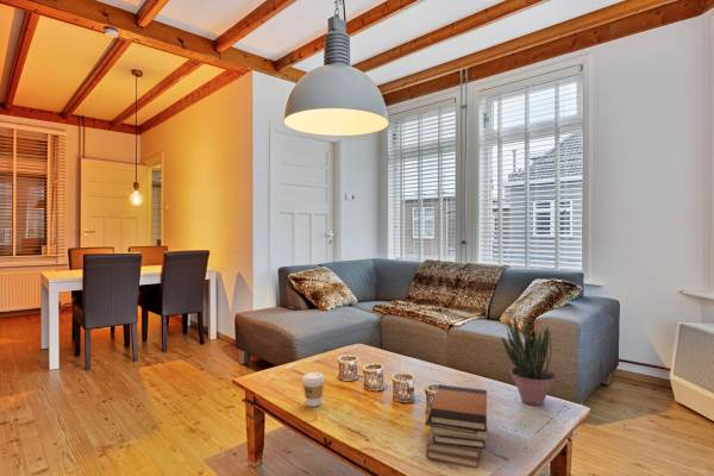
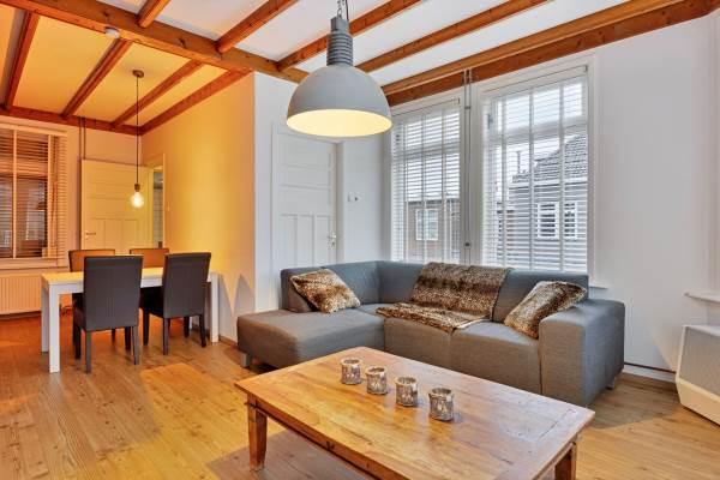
- book stack (458, 421)
- potted plant (527, 358)
- coffee cup (313, 388)
